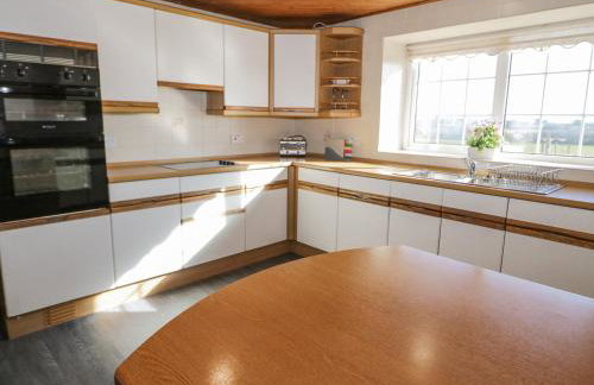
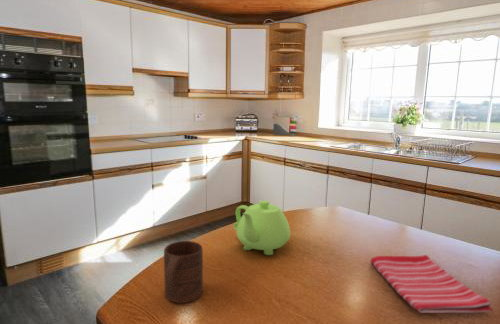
+ teapot (257, 225)
+ dish towel (423, 280)
+ cup (183, 273)
